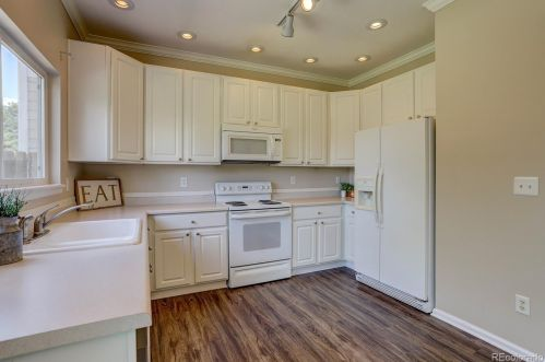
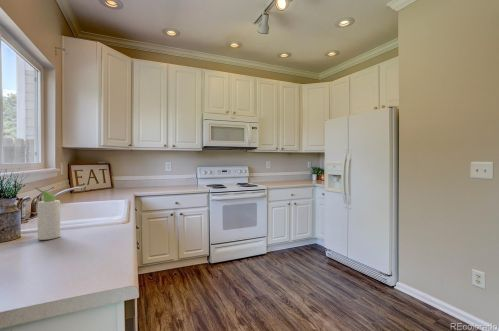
+ bottle (47, 212)
